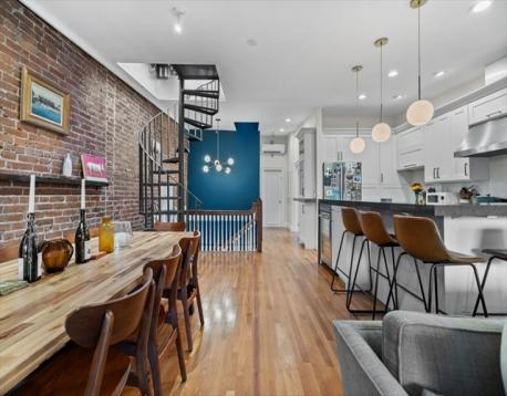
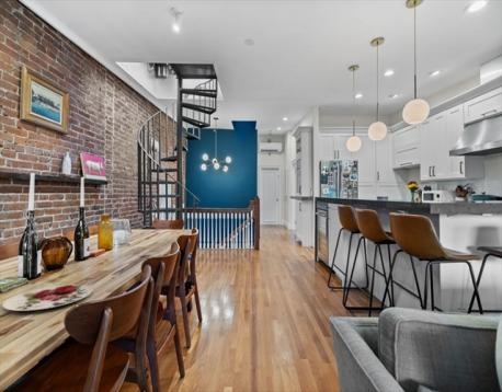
+ plate (50, 295)
